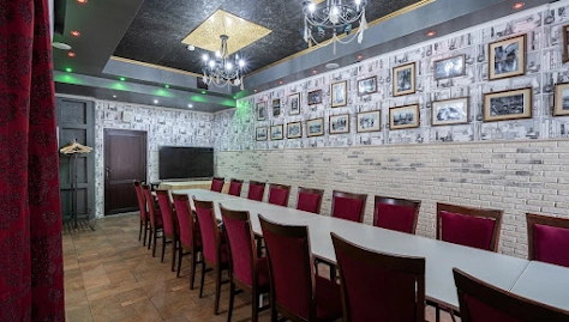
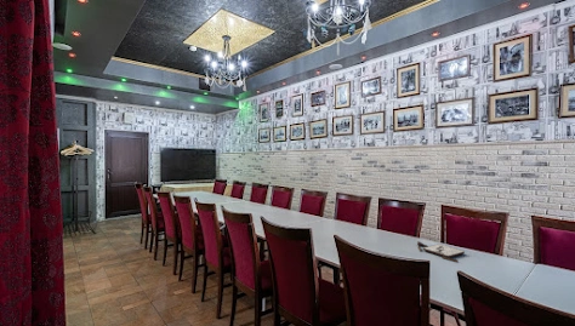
+ board game (439, 248)
